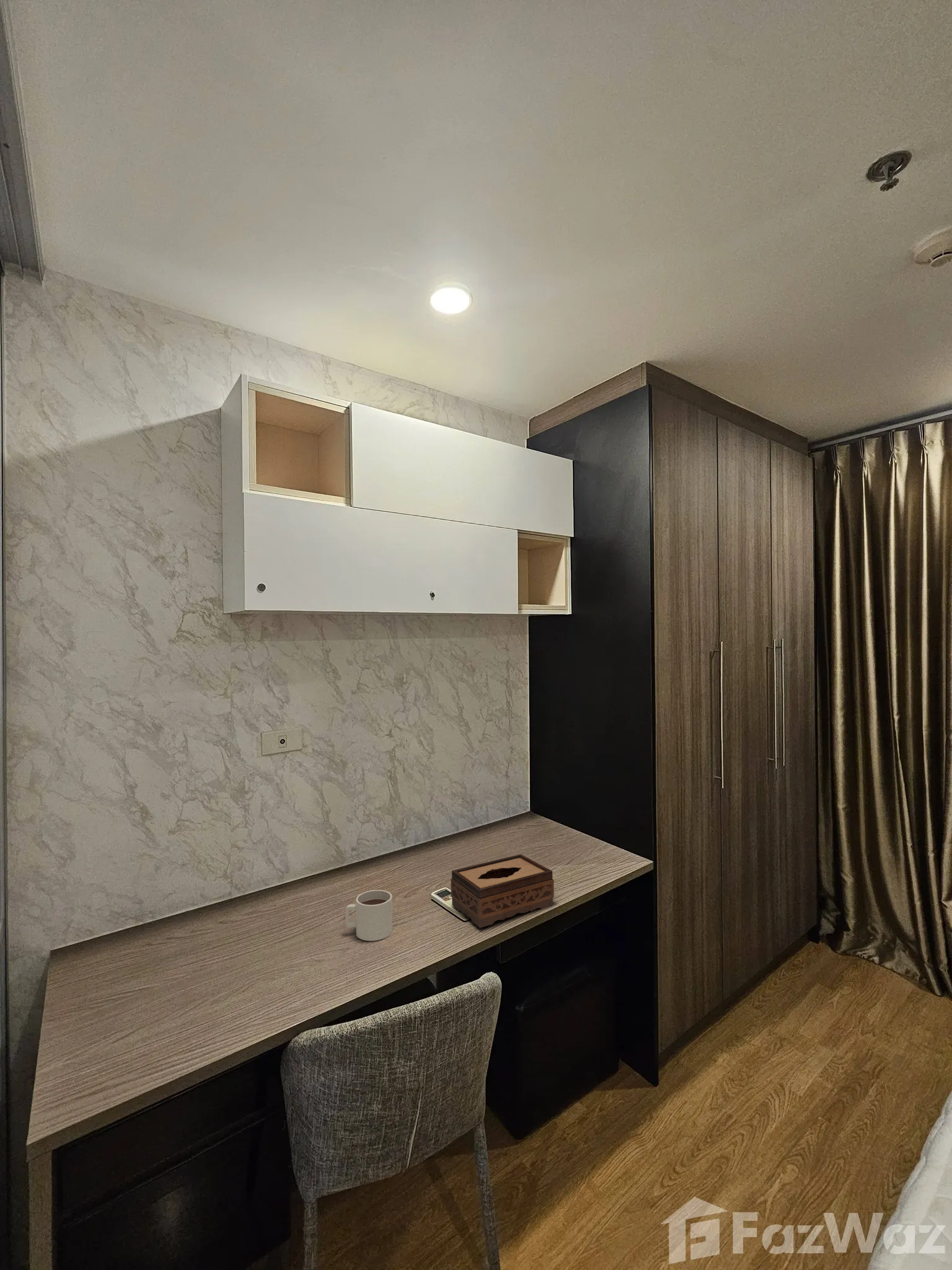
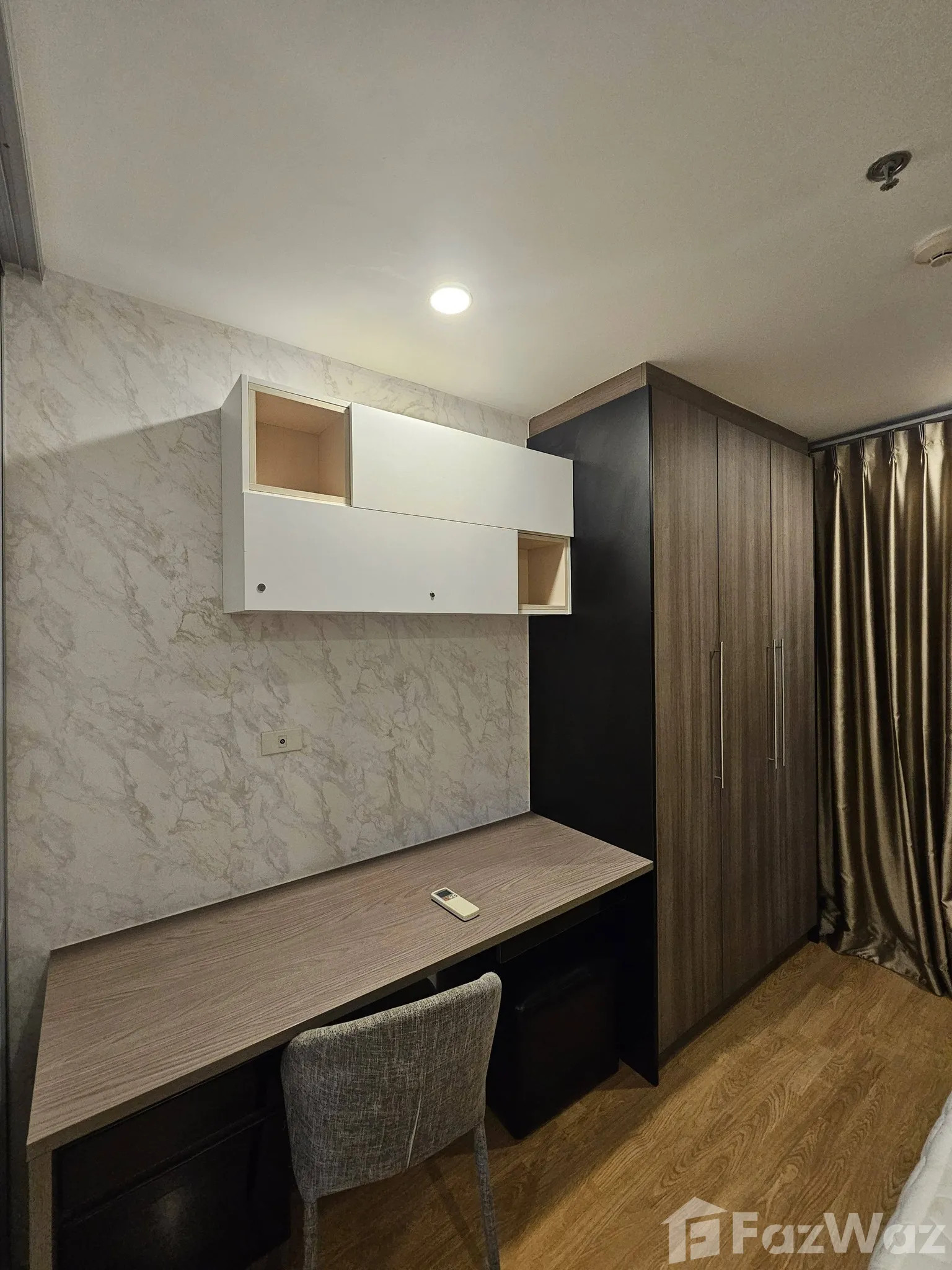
- tissue box (502, 888)
- mug (370, 915)
